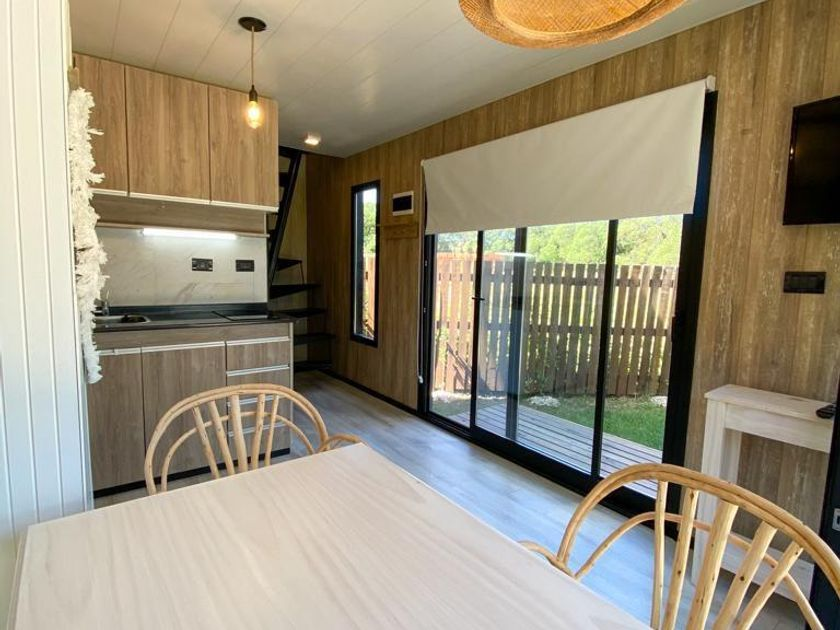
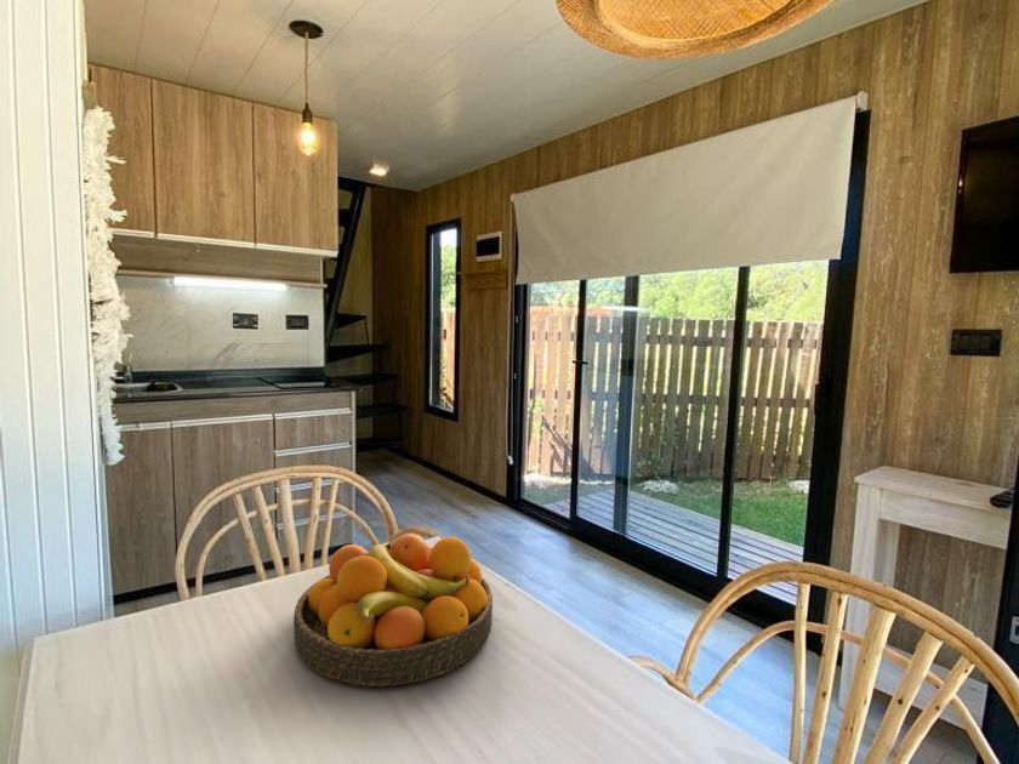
+ fruit bowl (397, 583)
